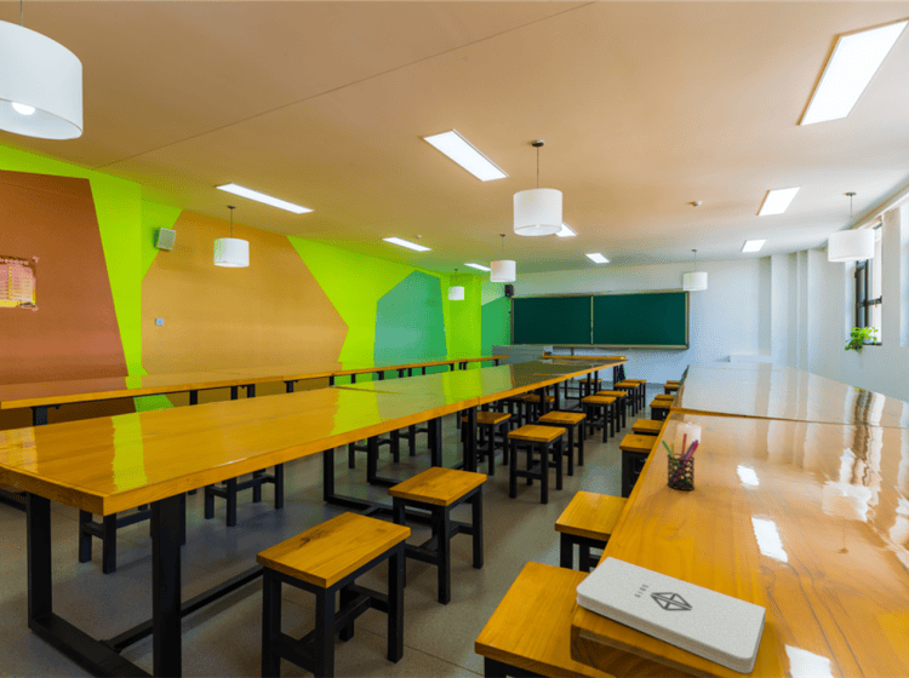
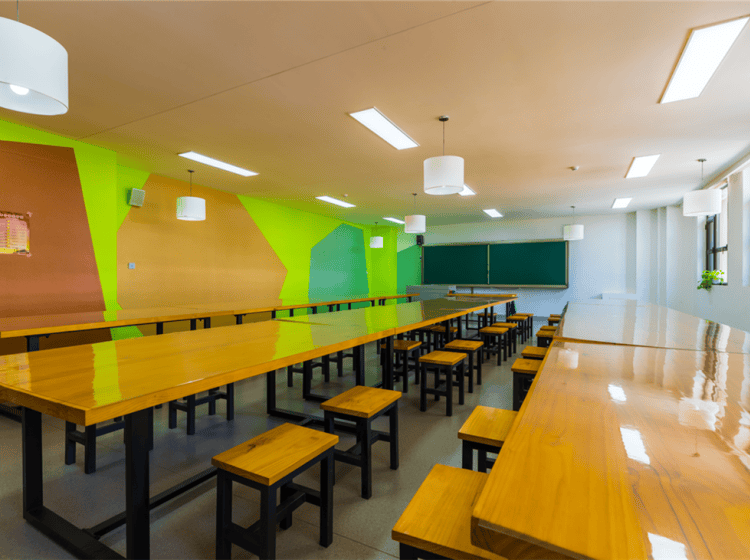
- notepad (665, 604)
- pen holder (678, 459)
